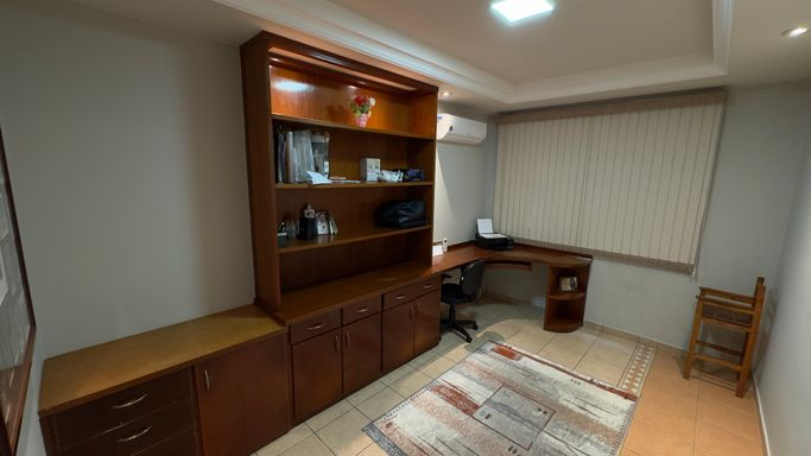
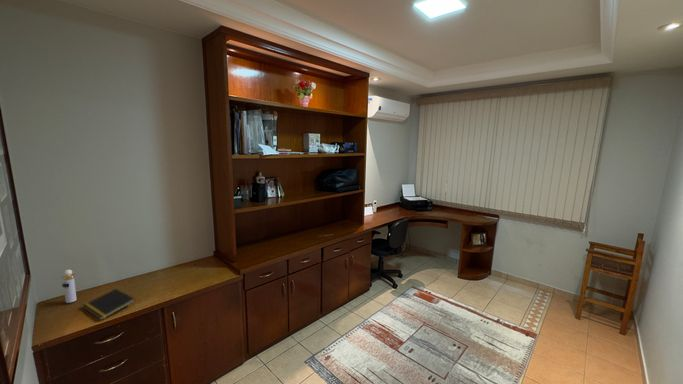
+ notepad (109, 303)
+ perfume bottle (69, 285)
